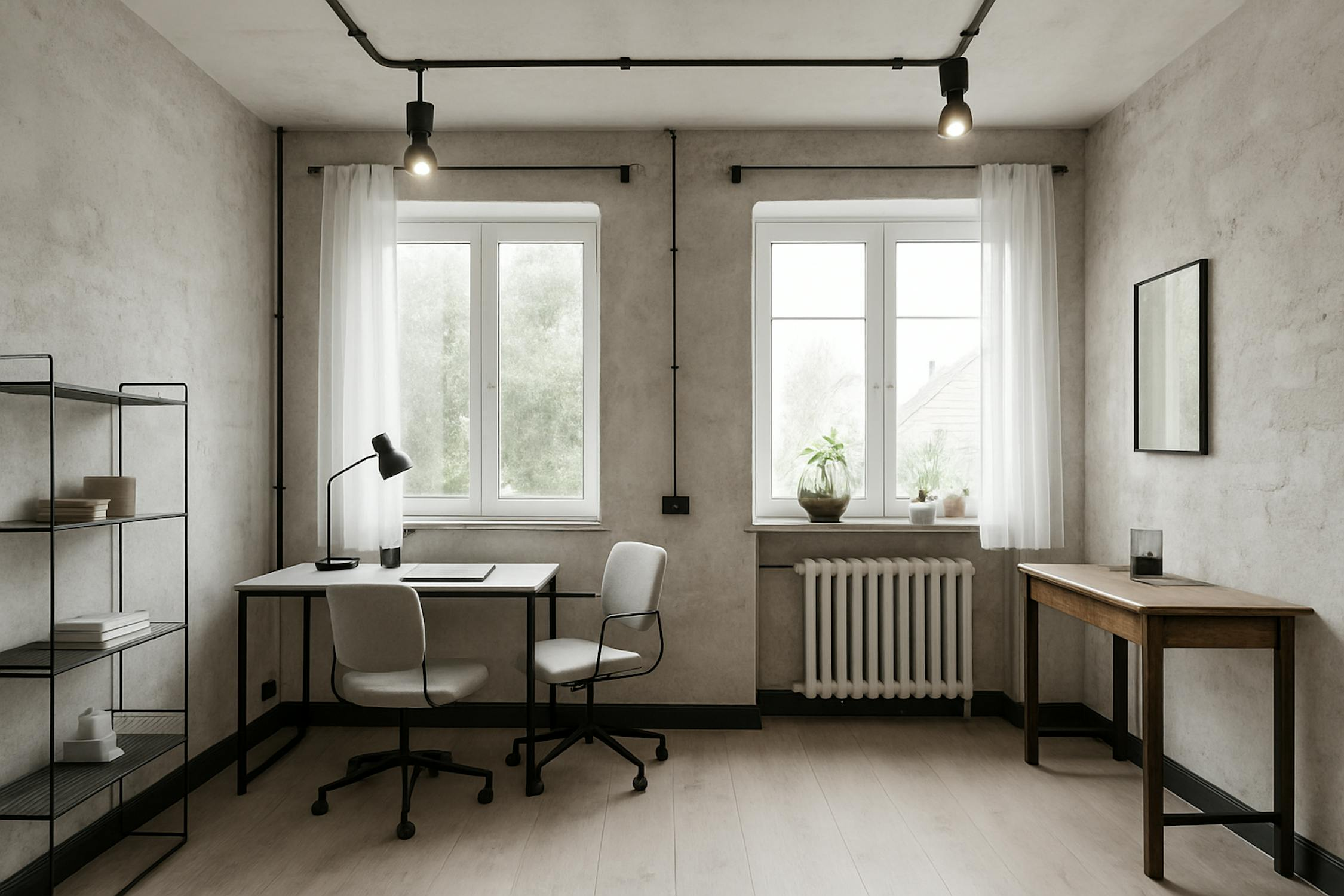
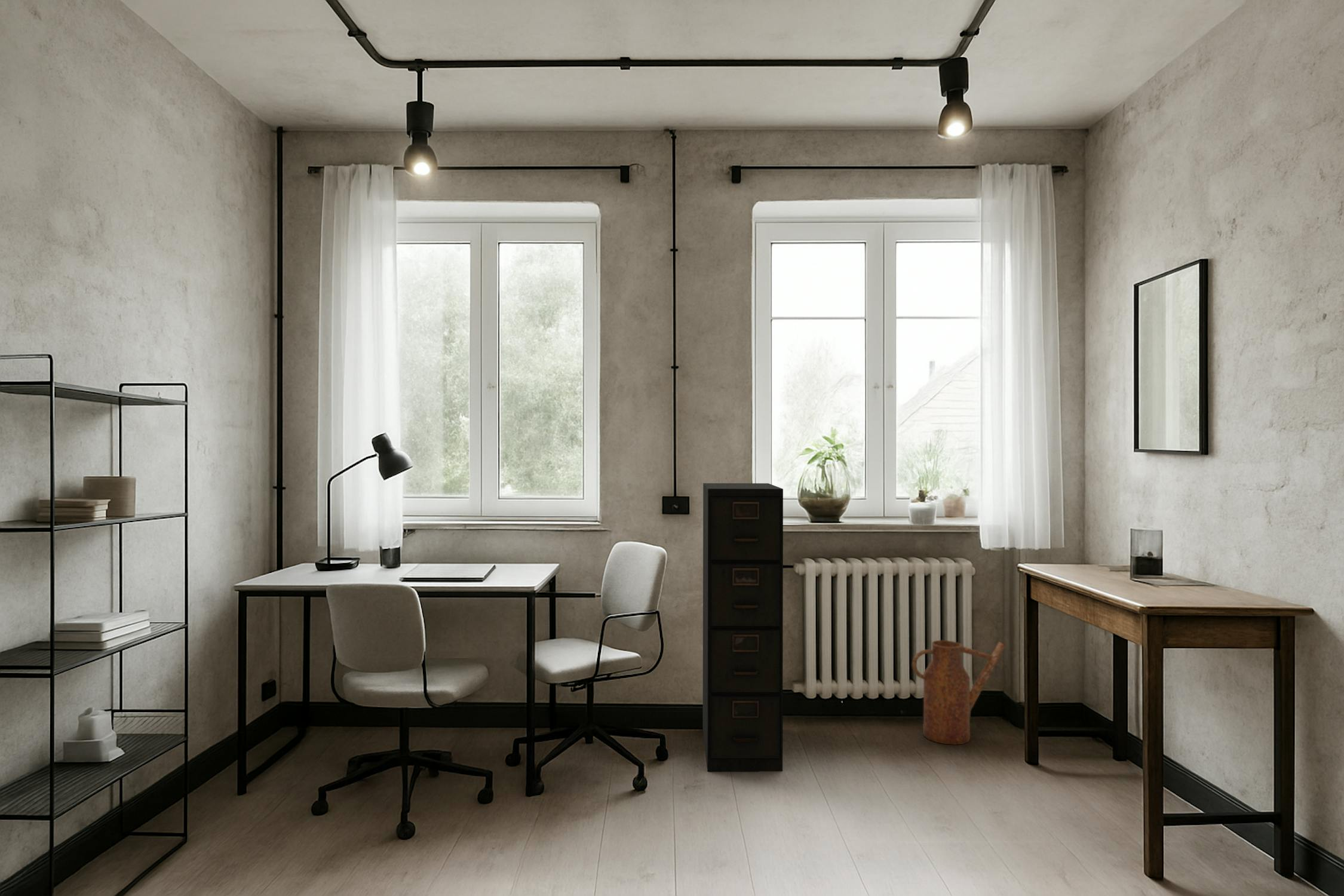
+ watering can (958, 689)
+ filing cabinet (740, 618)
